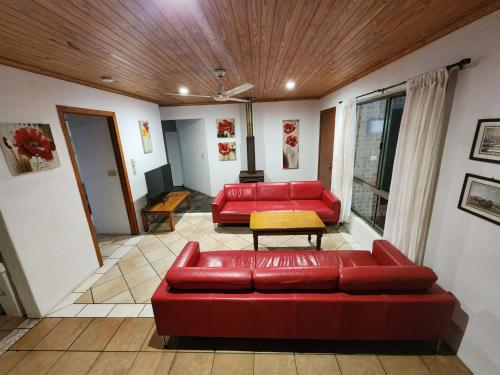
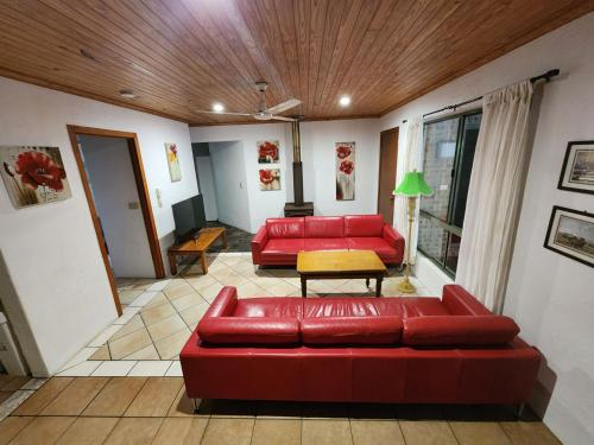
+ floor lamp (410, 231)
